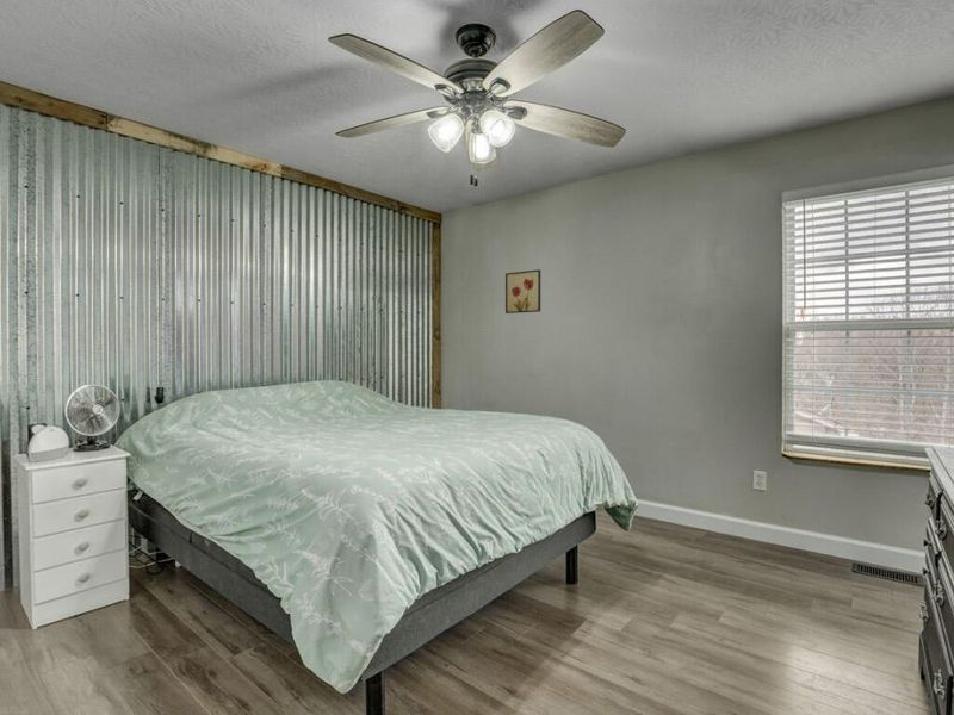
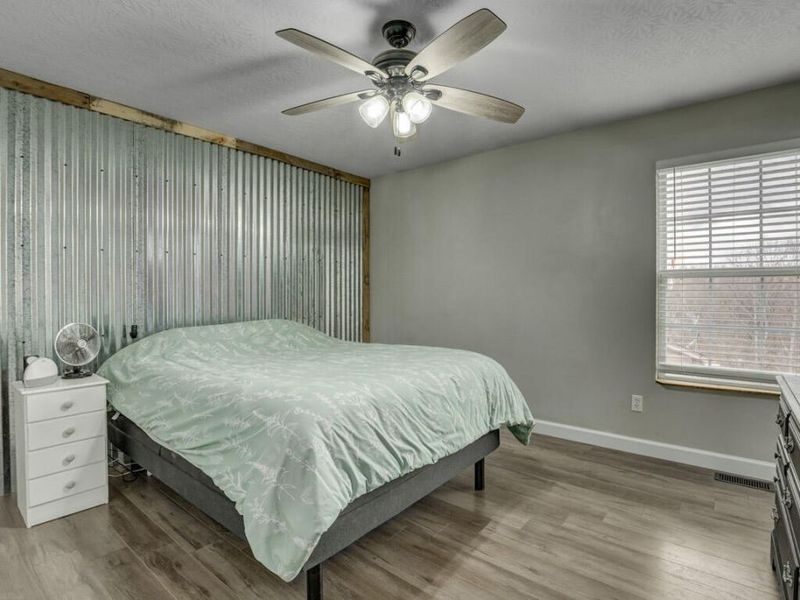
- wall art (522, 292)
